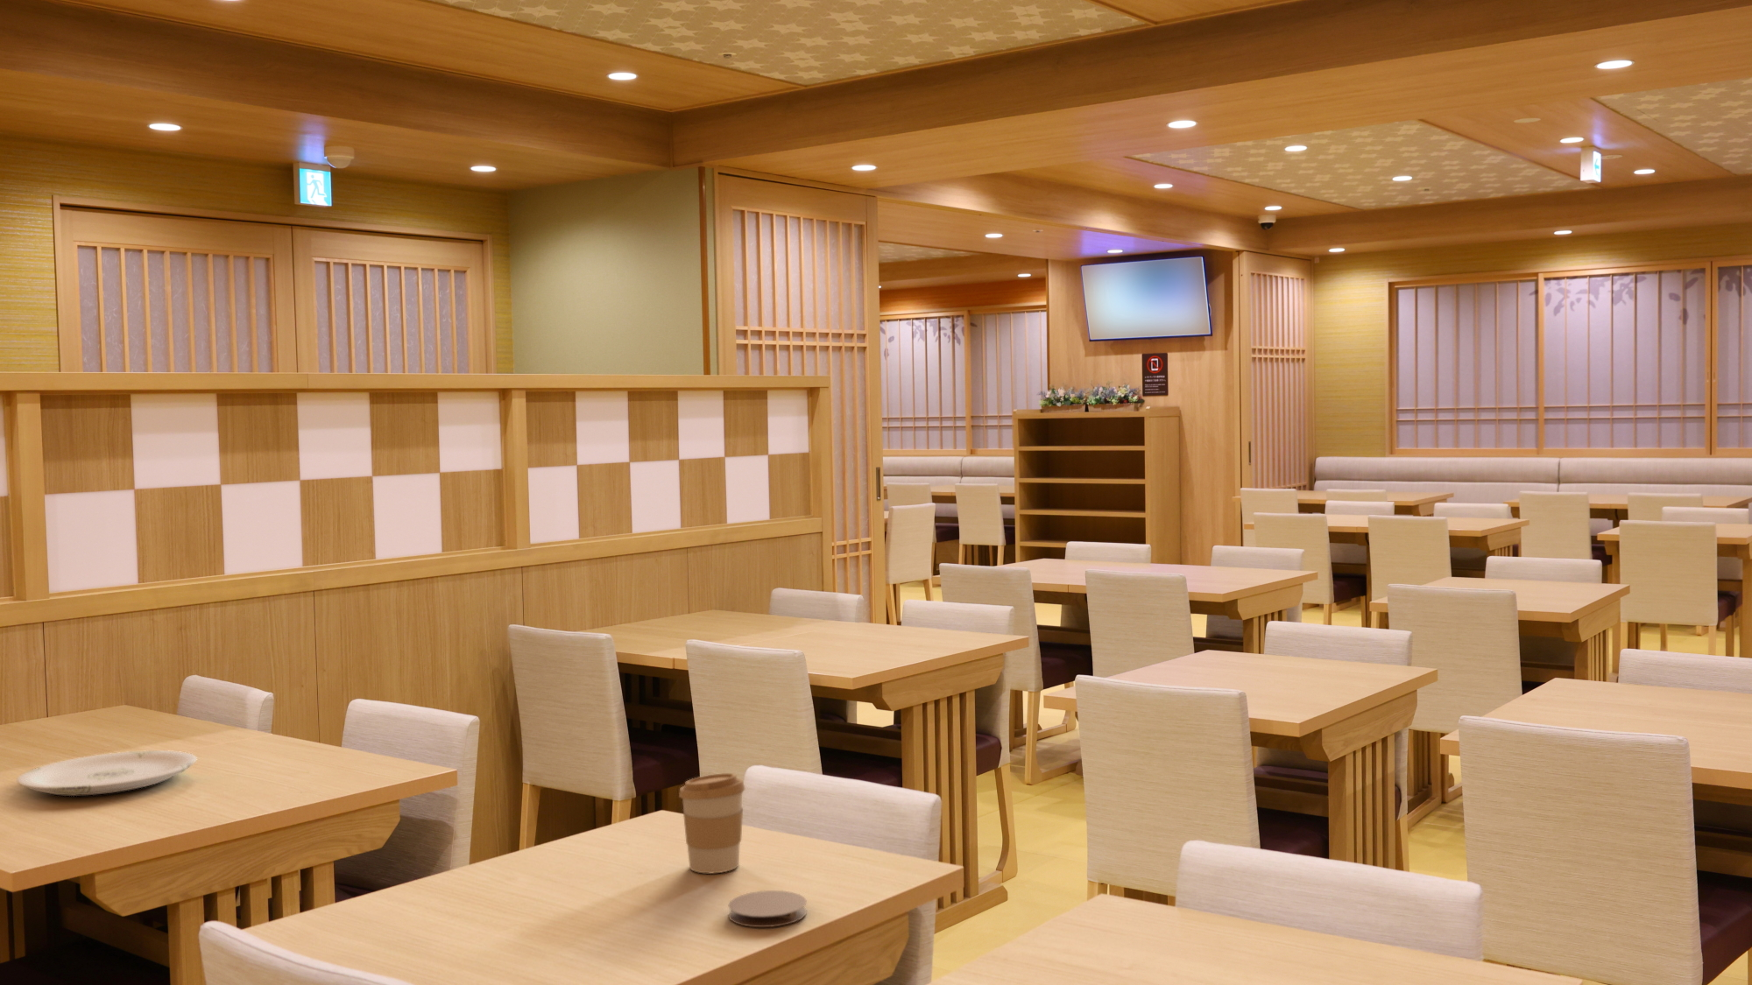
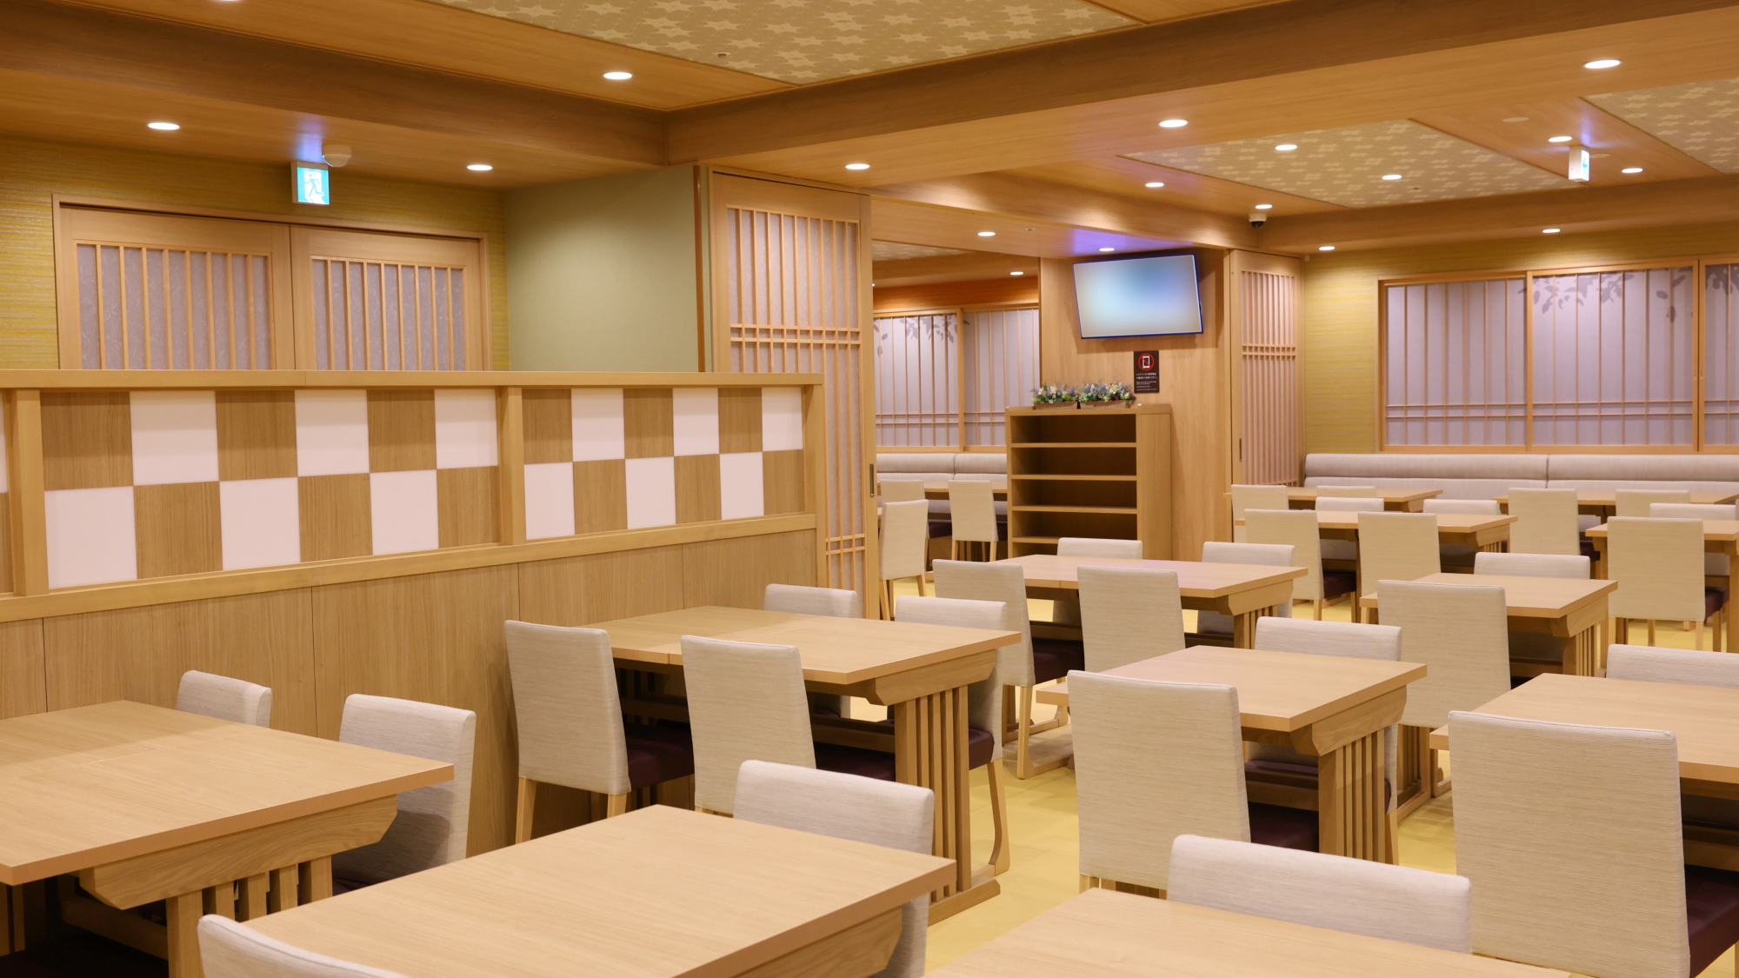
- coffee cup (712, 820)
- plate (110, 775)
- coaster (768, 908)
